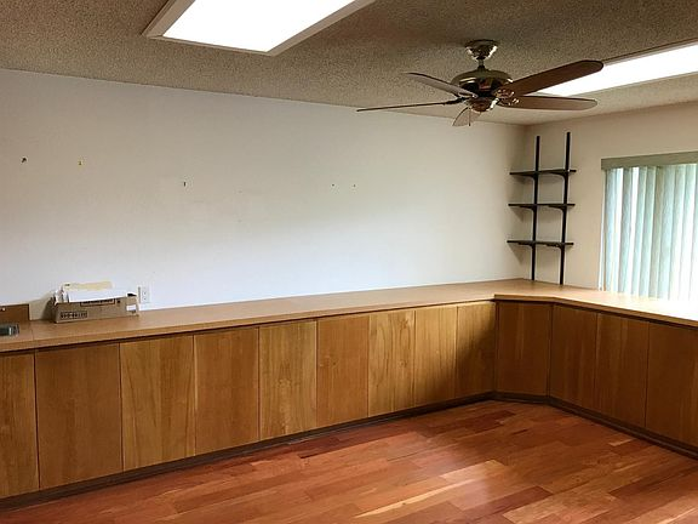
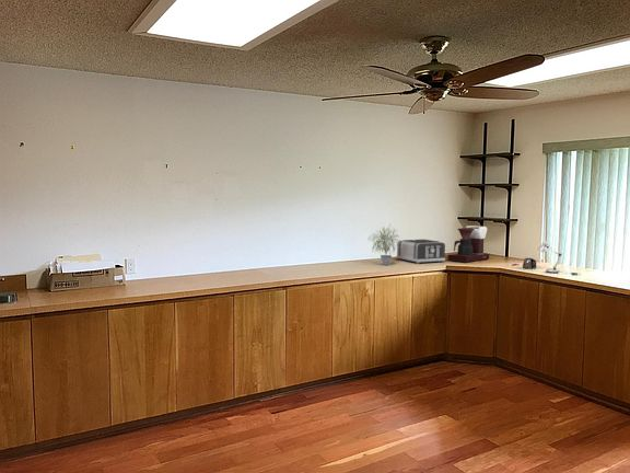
+ desk lamp (541, 251)
+ coffee maker (469, 243)
+ potted plant (383, 243)
+ toaster (421, 251)
